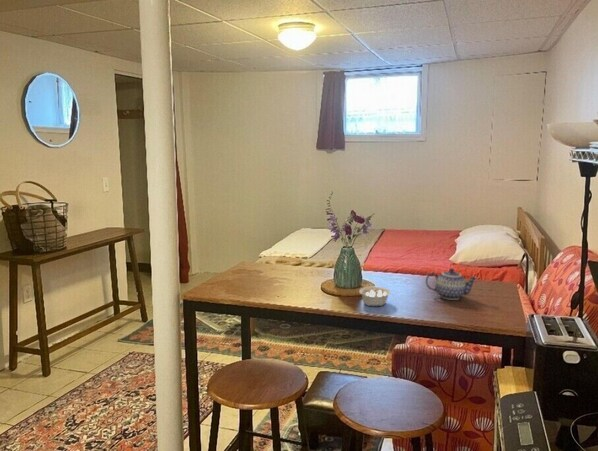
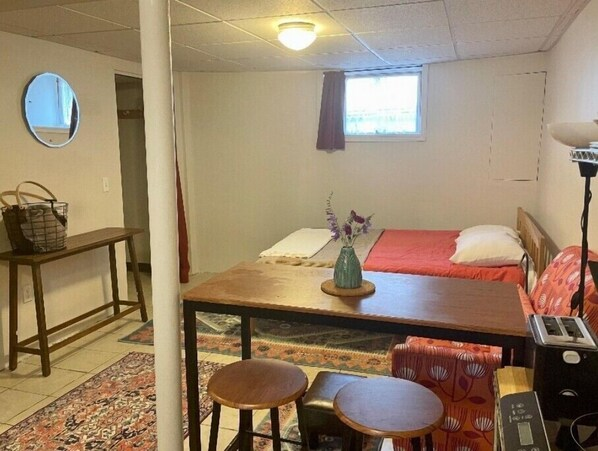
- legume (374, 296)
- teapot (451, 282)
